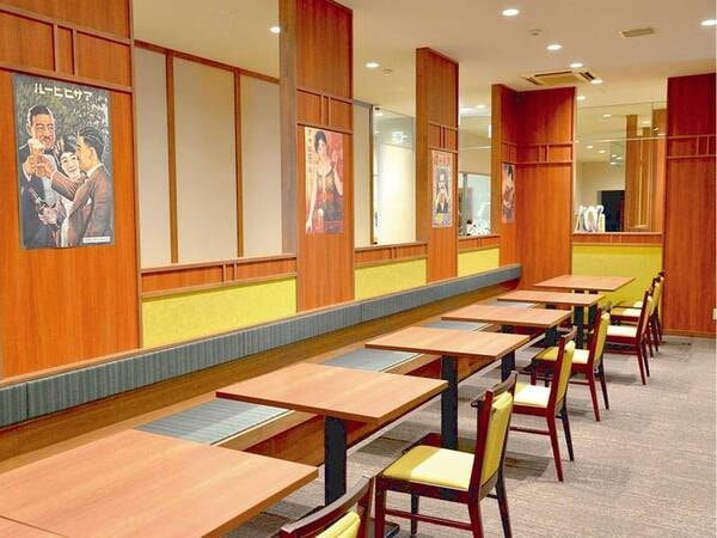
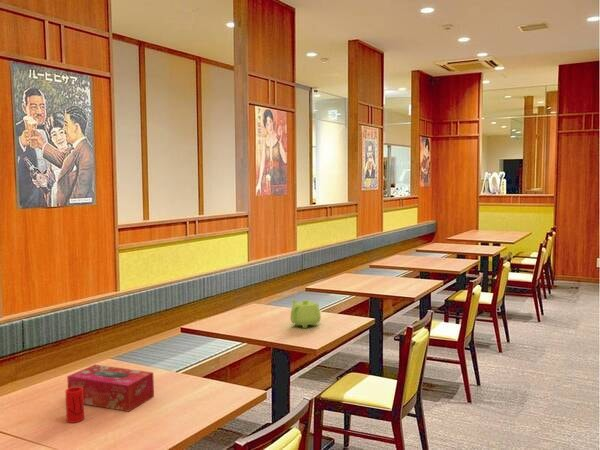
+ teapot (302, 311)
+ cup (74, 404)
+ tissue box (111, 386)
